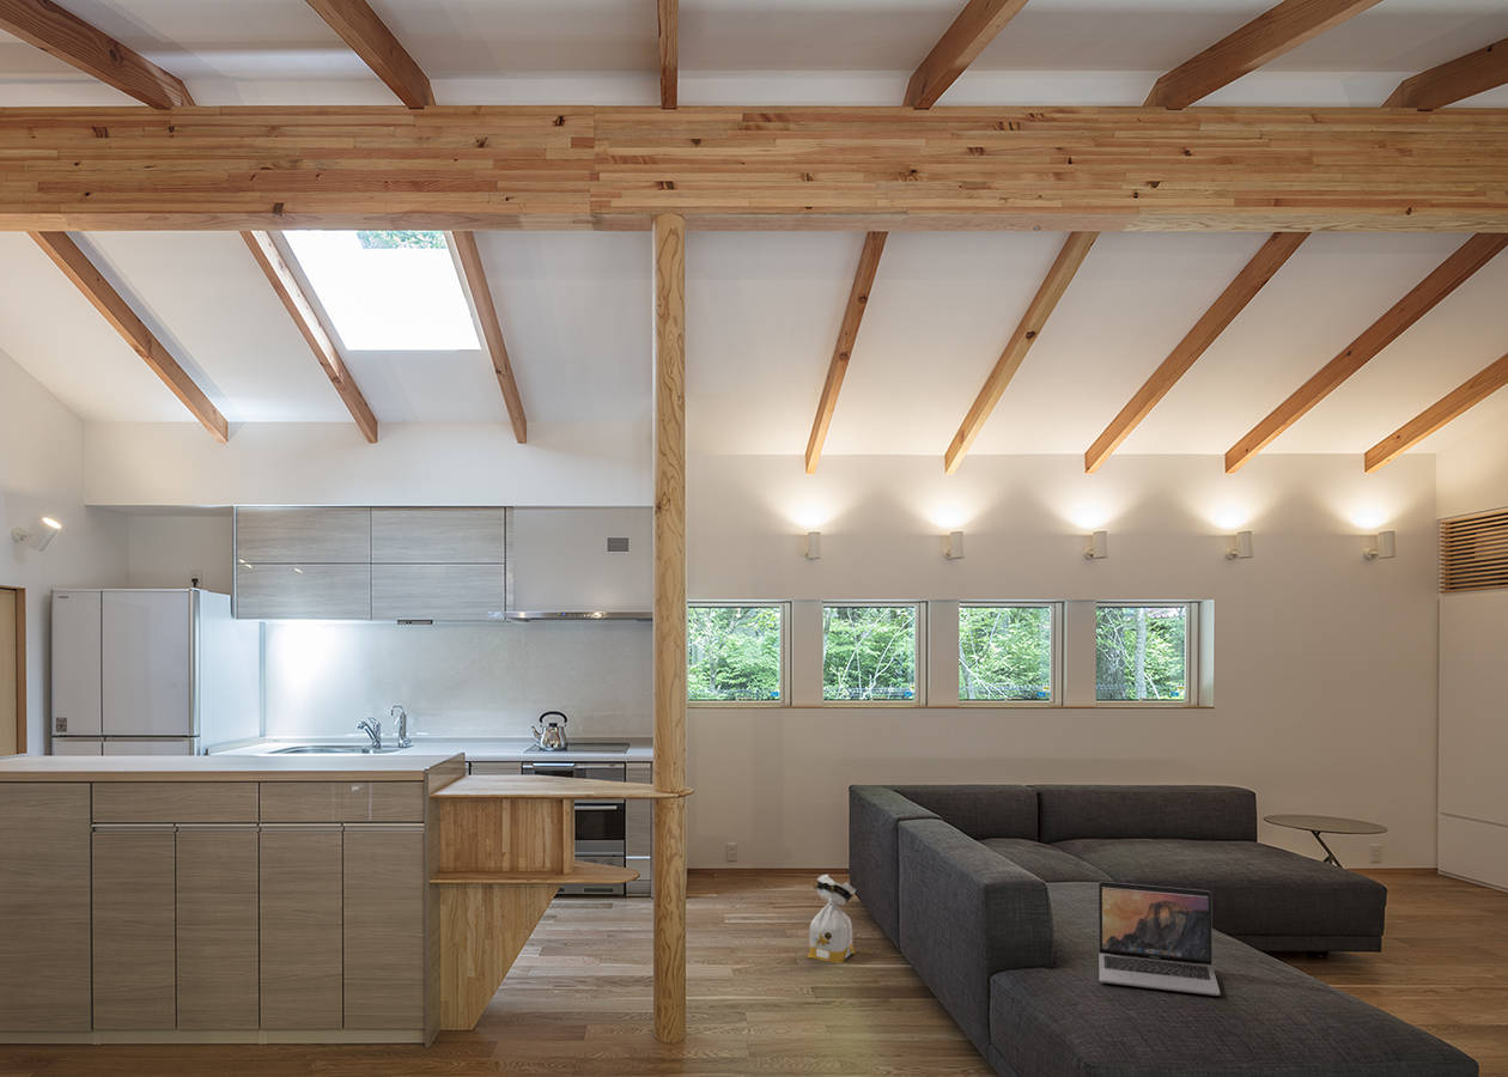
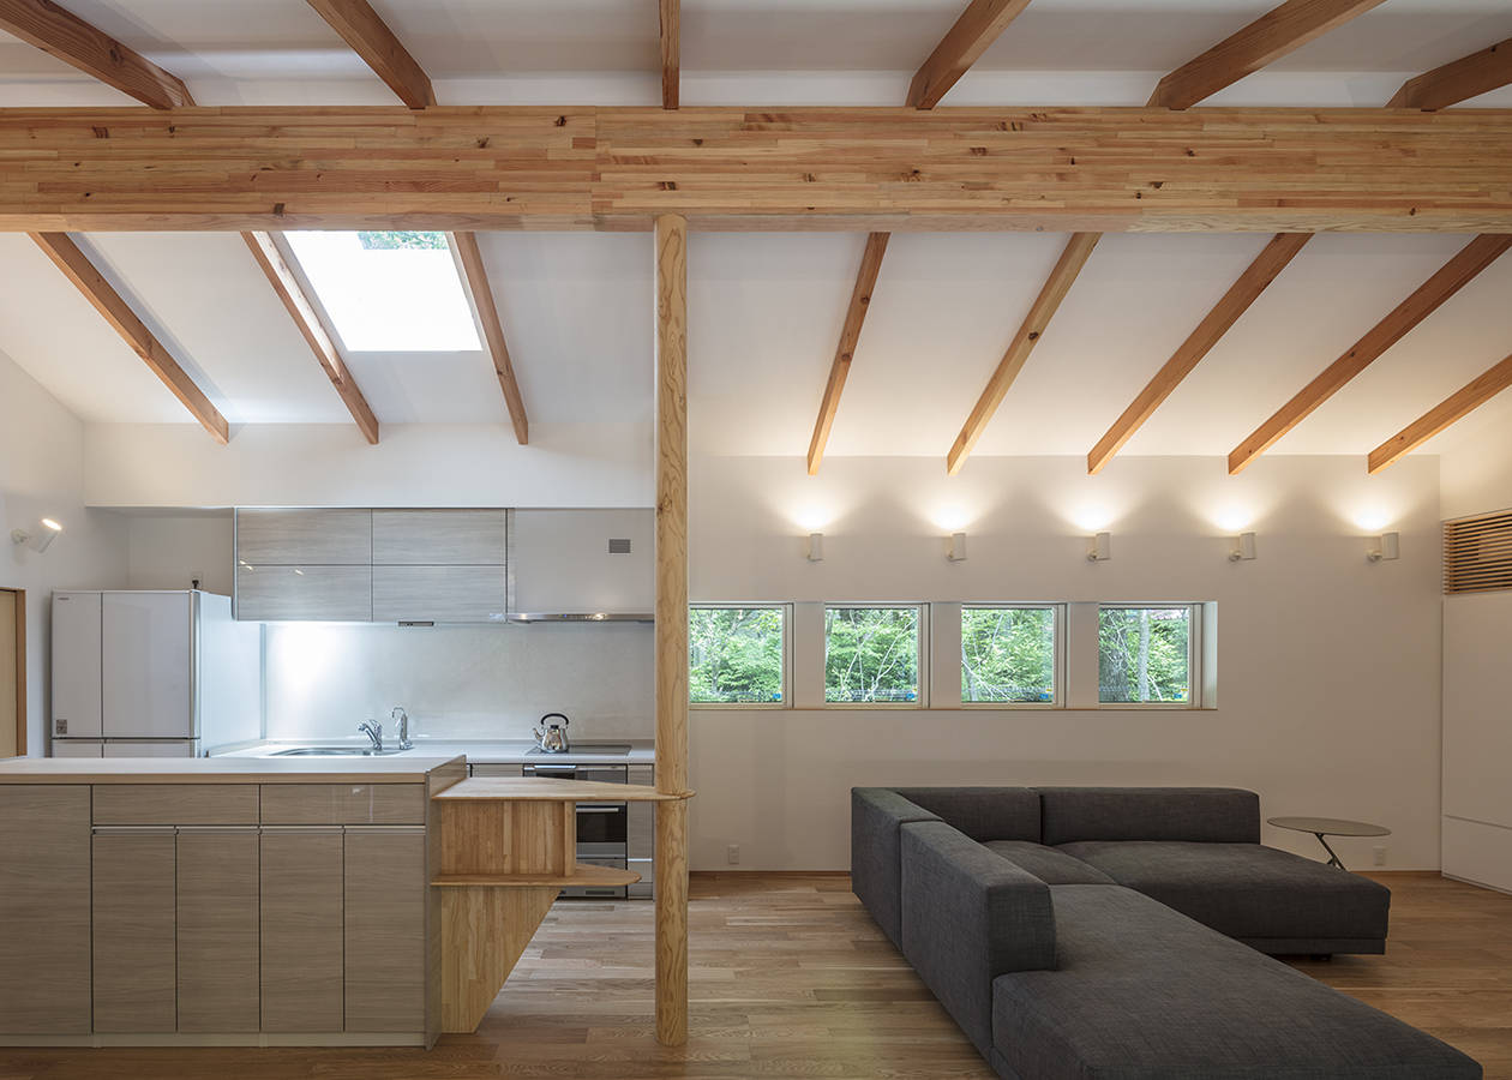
- laptop (1156, 936)
- bag (831, 915)
